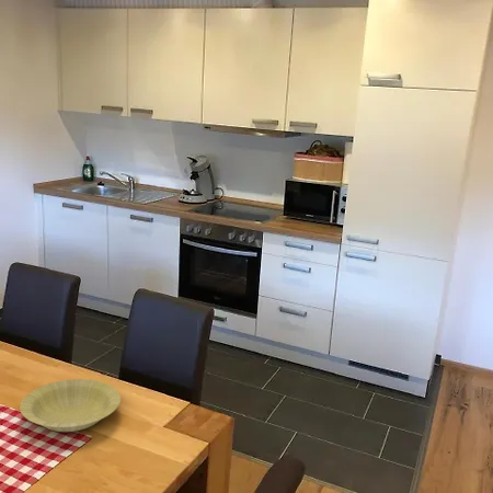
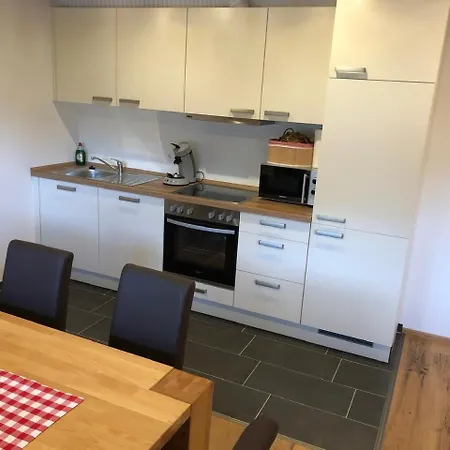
- bowl (71, 409)
